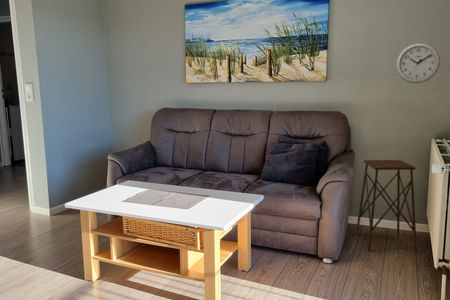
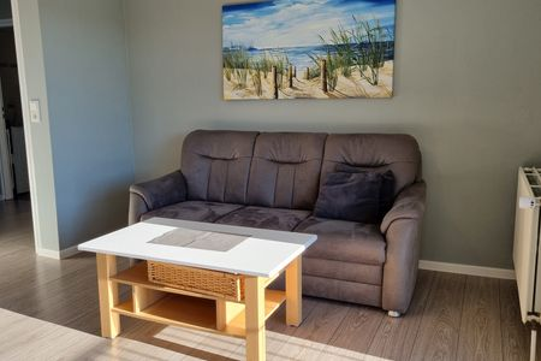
- side table (387, 203)
- wall clock (417, 63)
